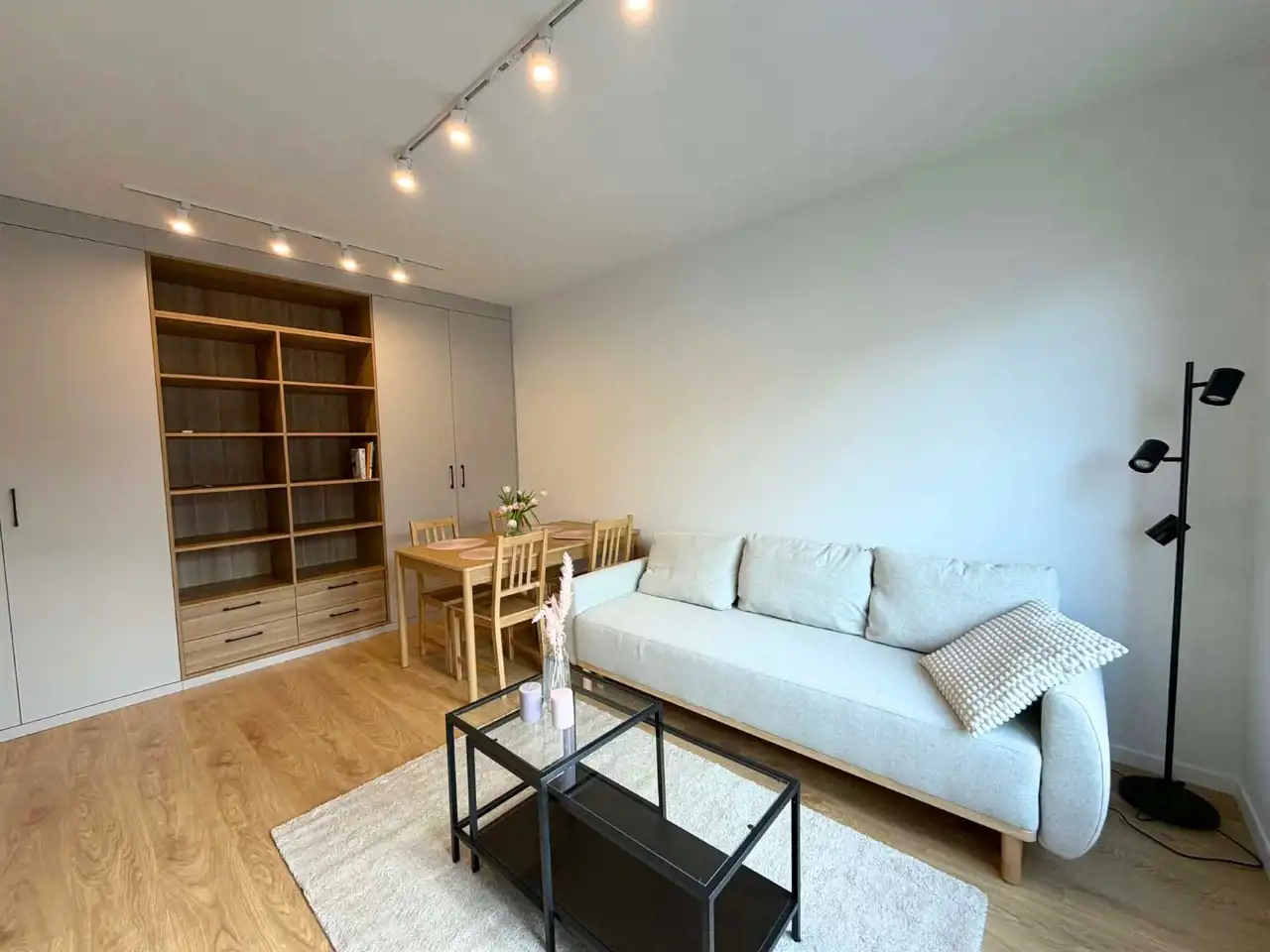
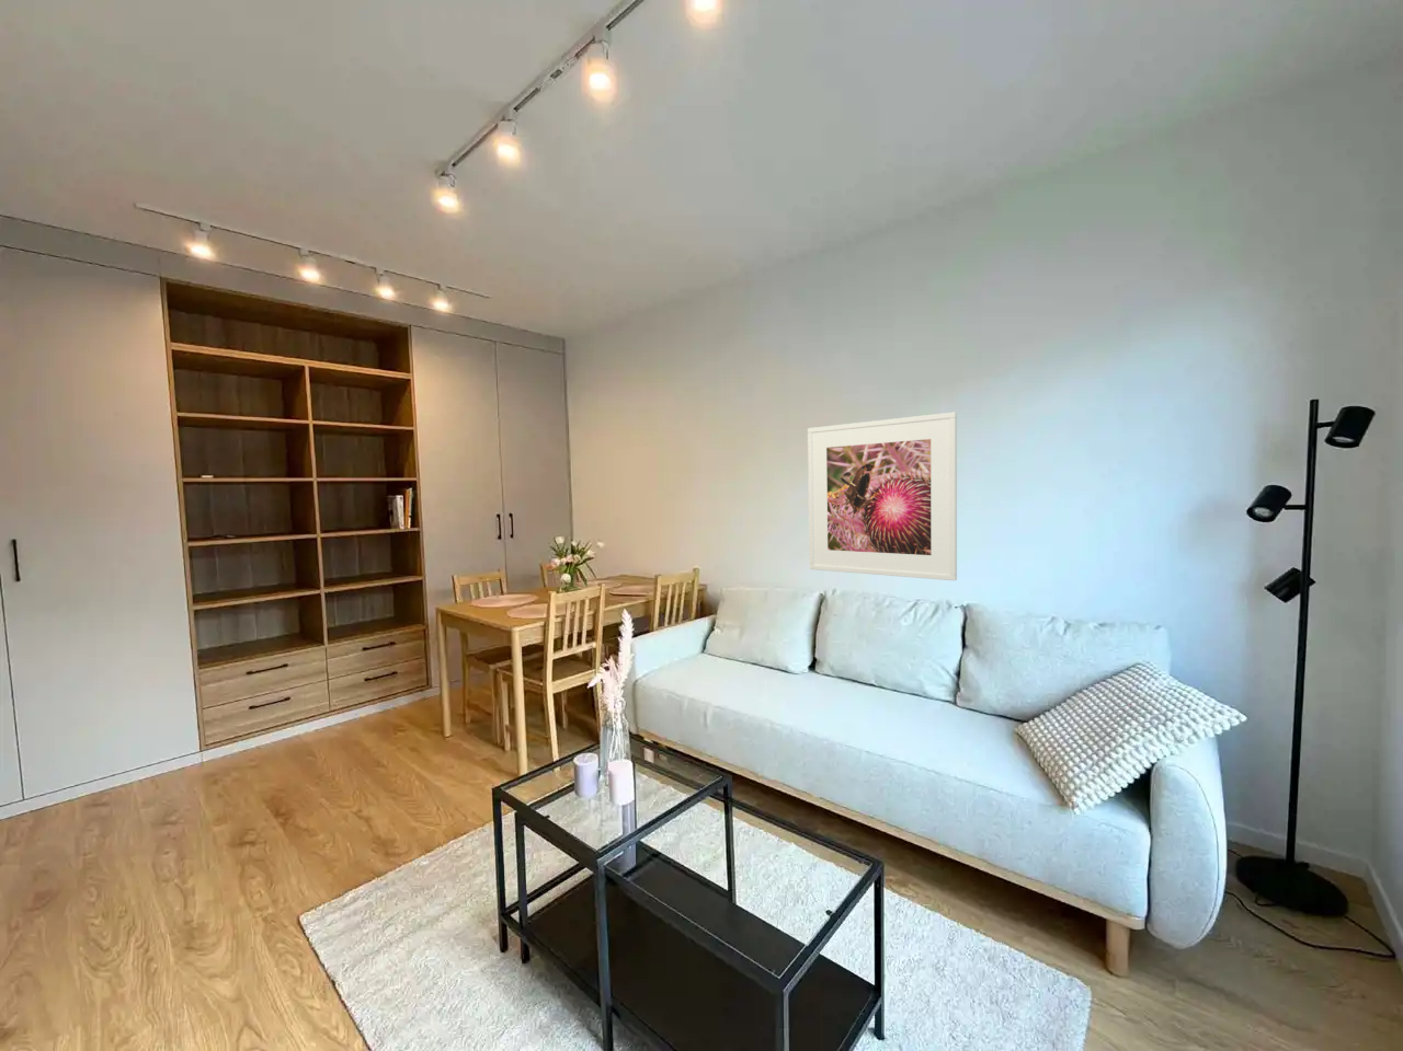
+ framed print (876, 498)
